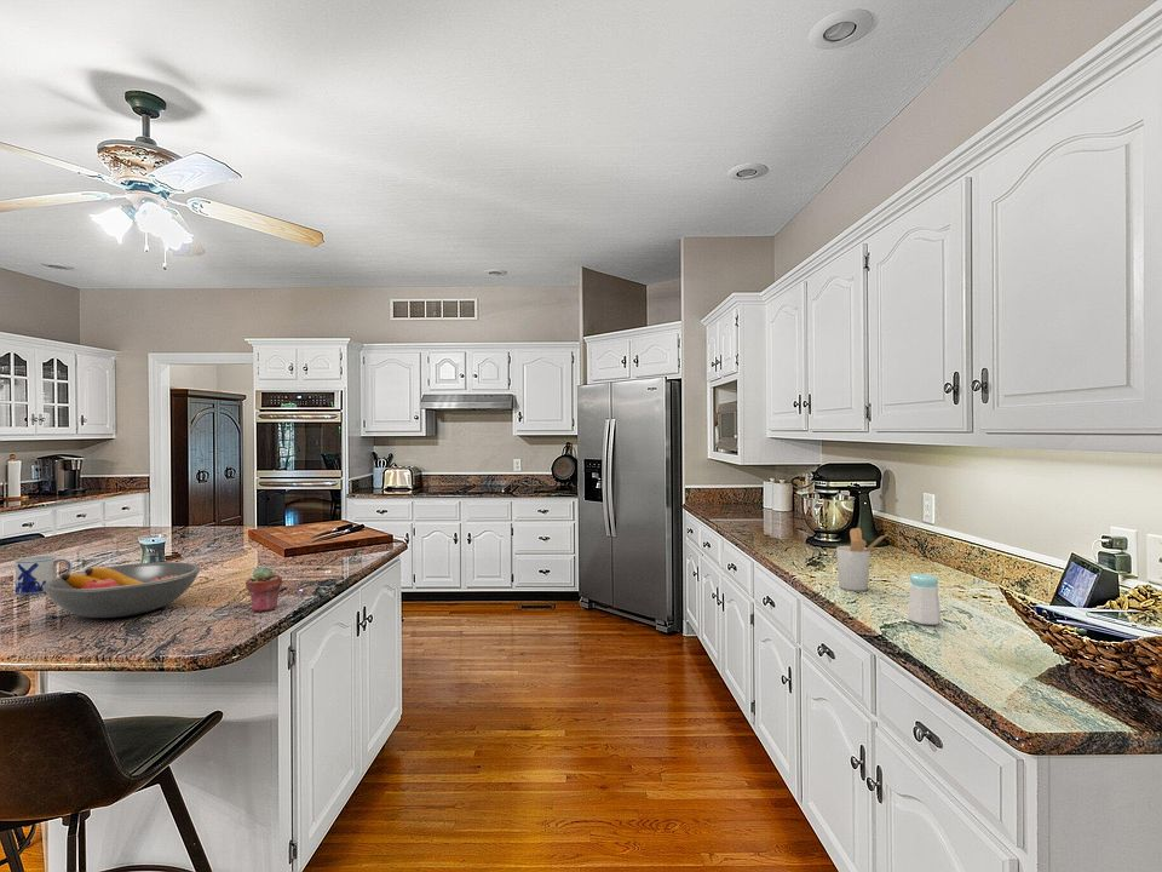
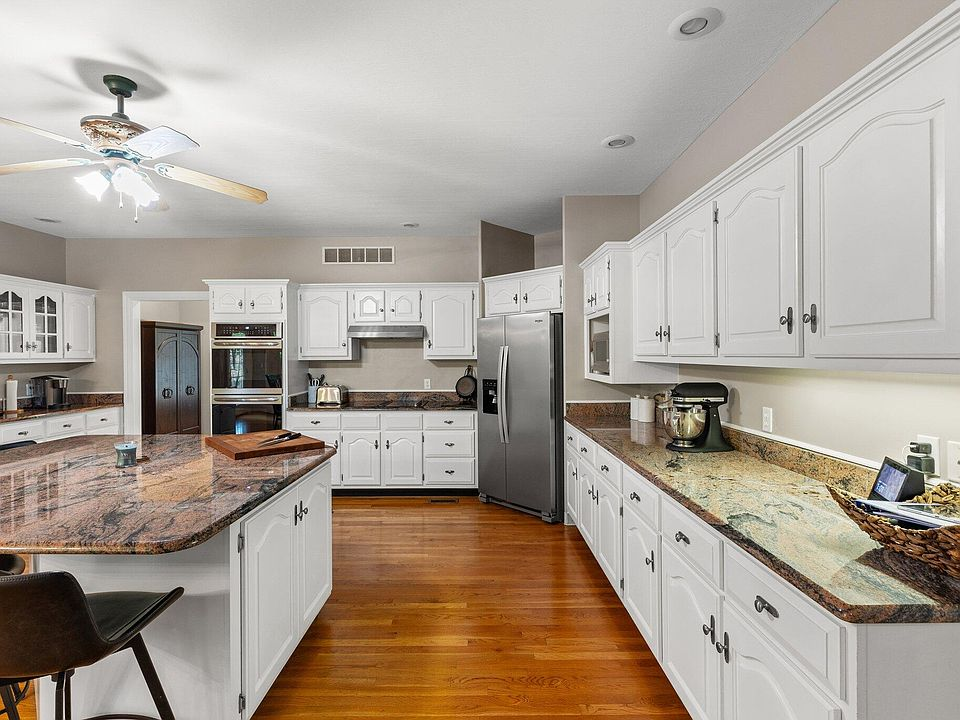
- fruit bowl (126, 587)
- utensil holder (862, 558)
- potted succulent (264, 586)
- mug (41, 573)
- salt shaker (924, 598)
